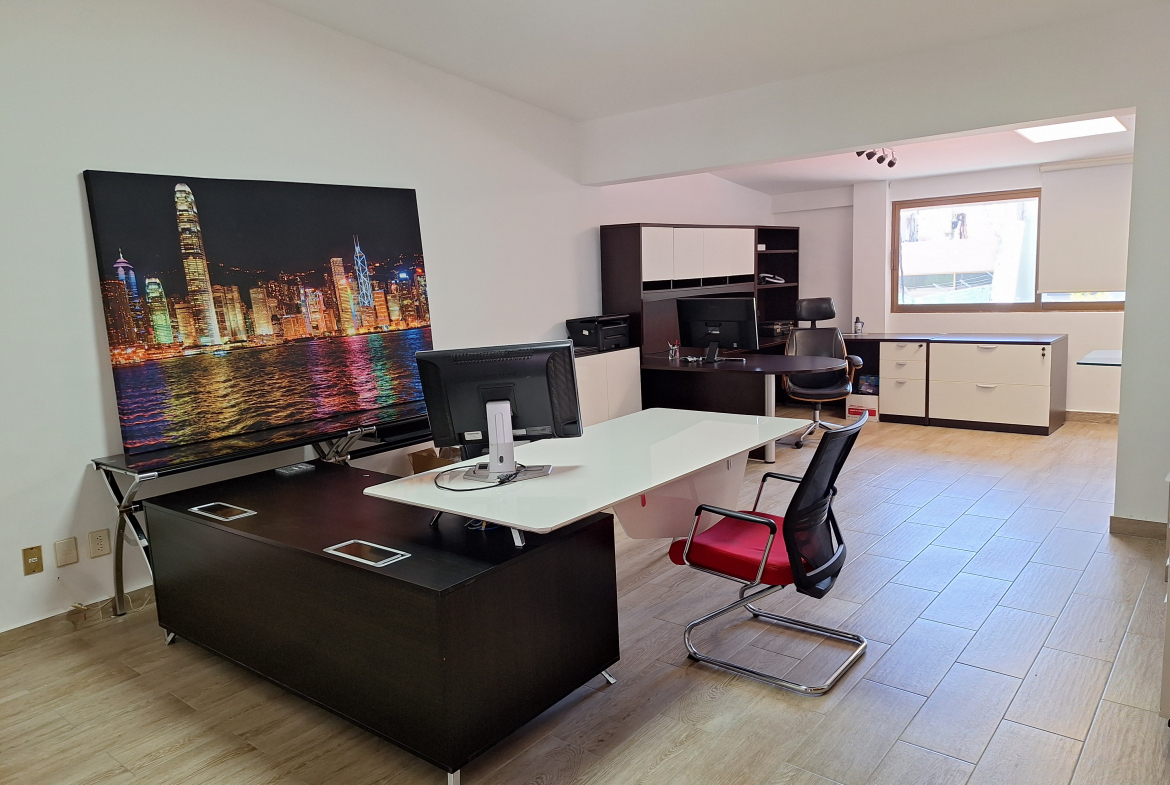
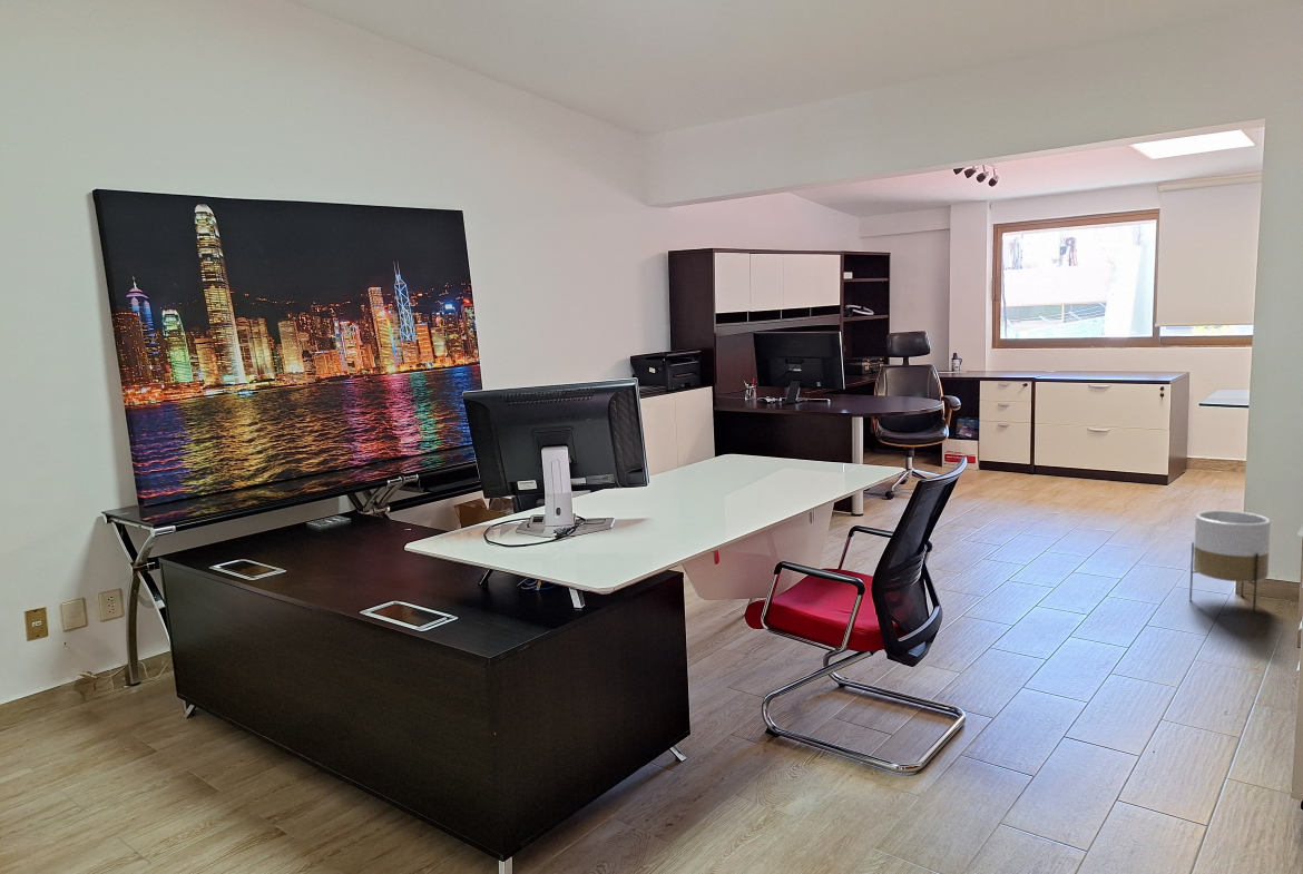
+ planter (1229, 559)
